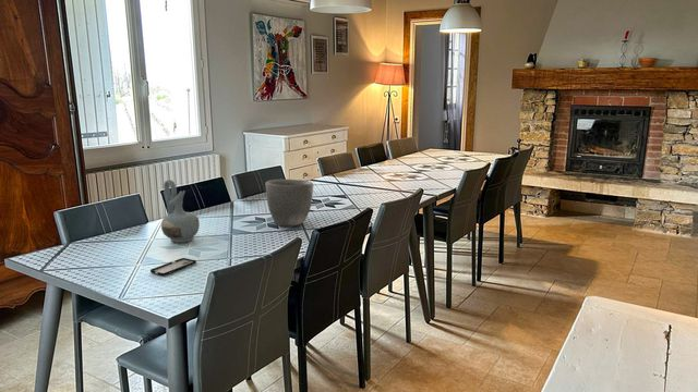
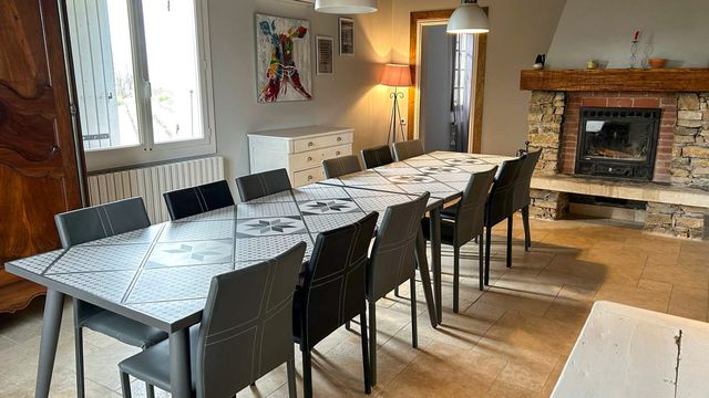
- bowl (289, 201)
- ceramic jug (179, 210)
- smartphone (173, 266)
